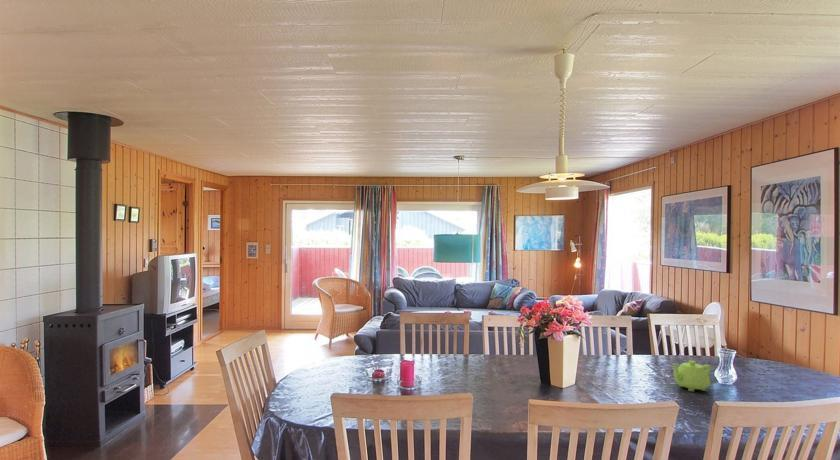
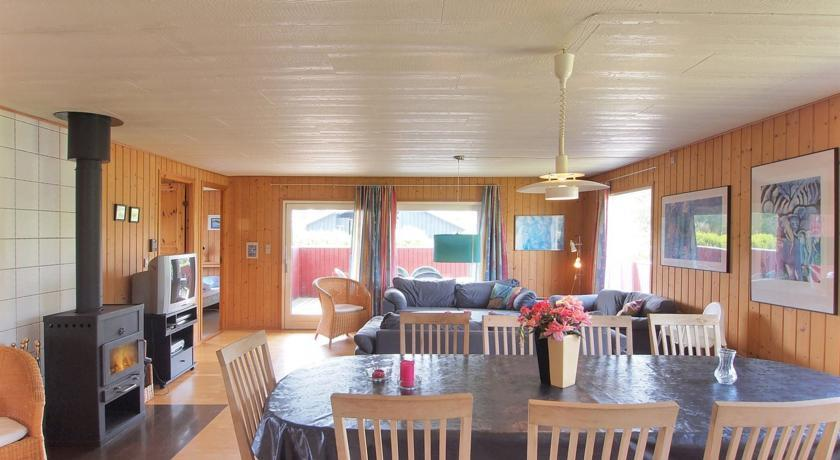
- teapot (690, 374)
